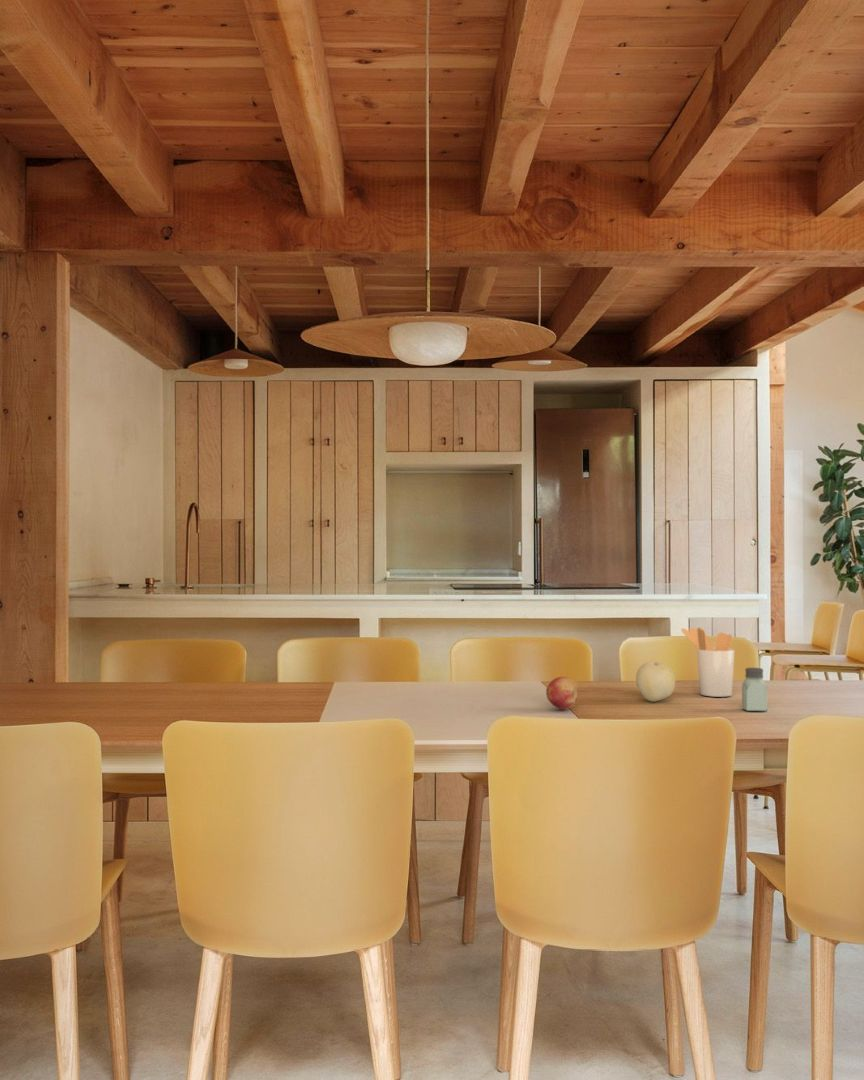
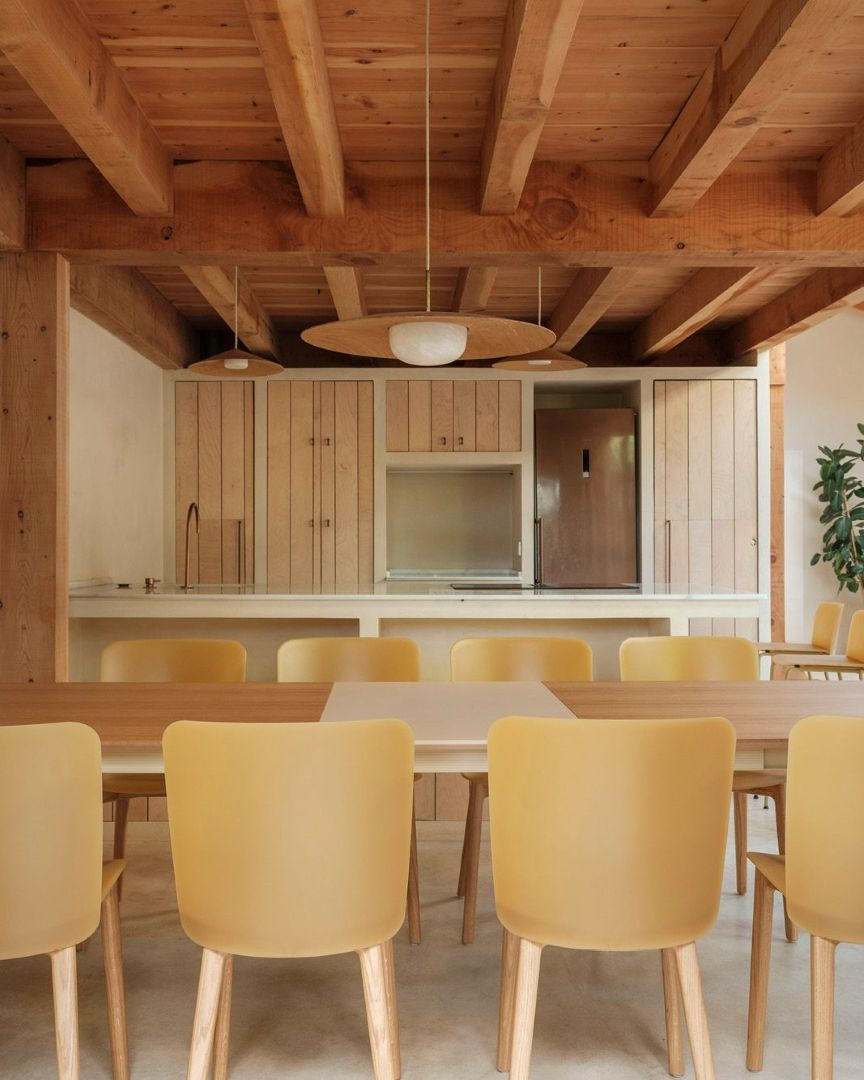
- utensil holder (708, 659)
- saltshaker (754, 689)
- fruit (562, 693)
- fruit (655, 681)
